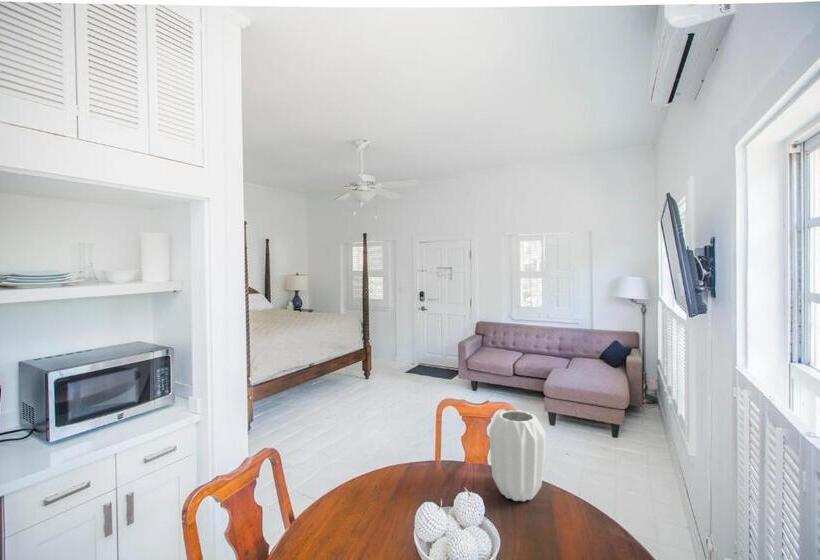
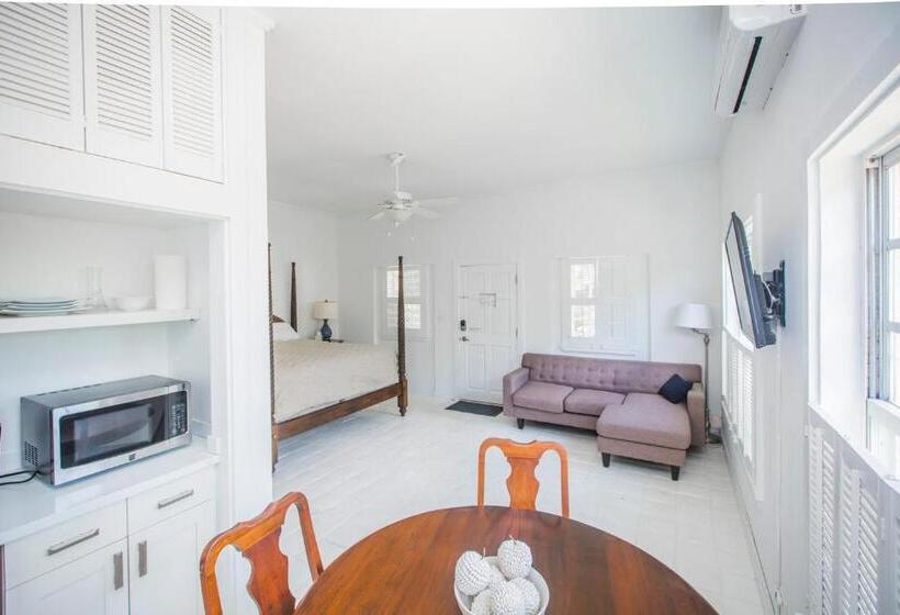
- vase (517, 454)
